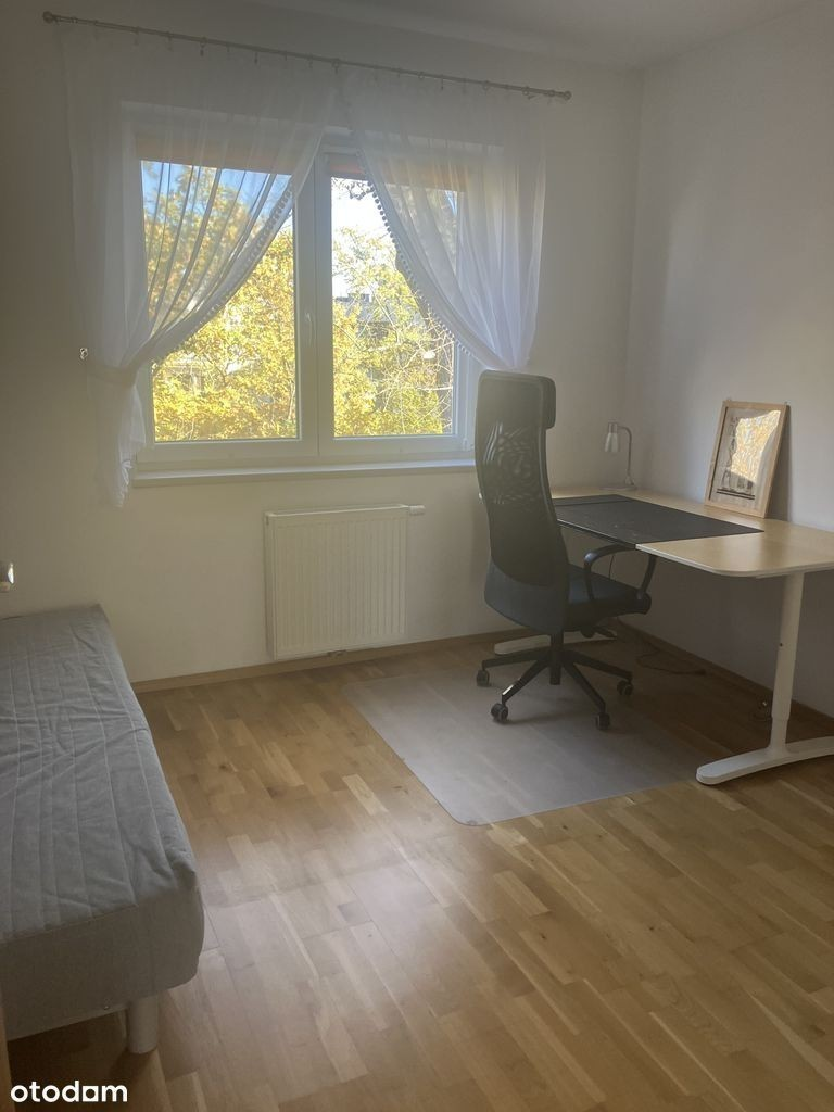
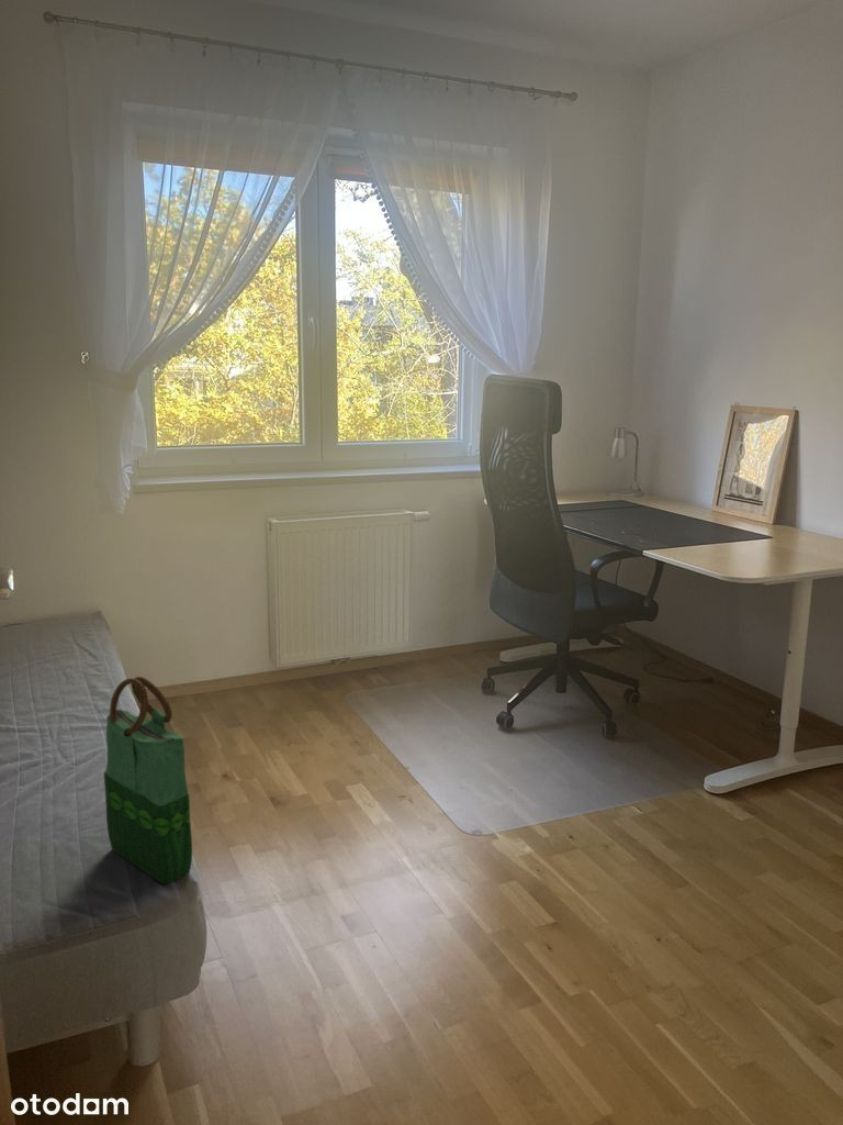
+ tote bag (144, 771)
